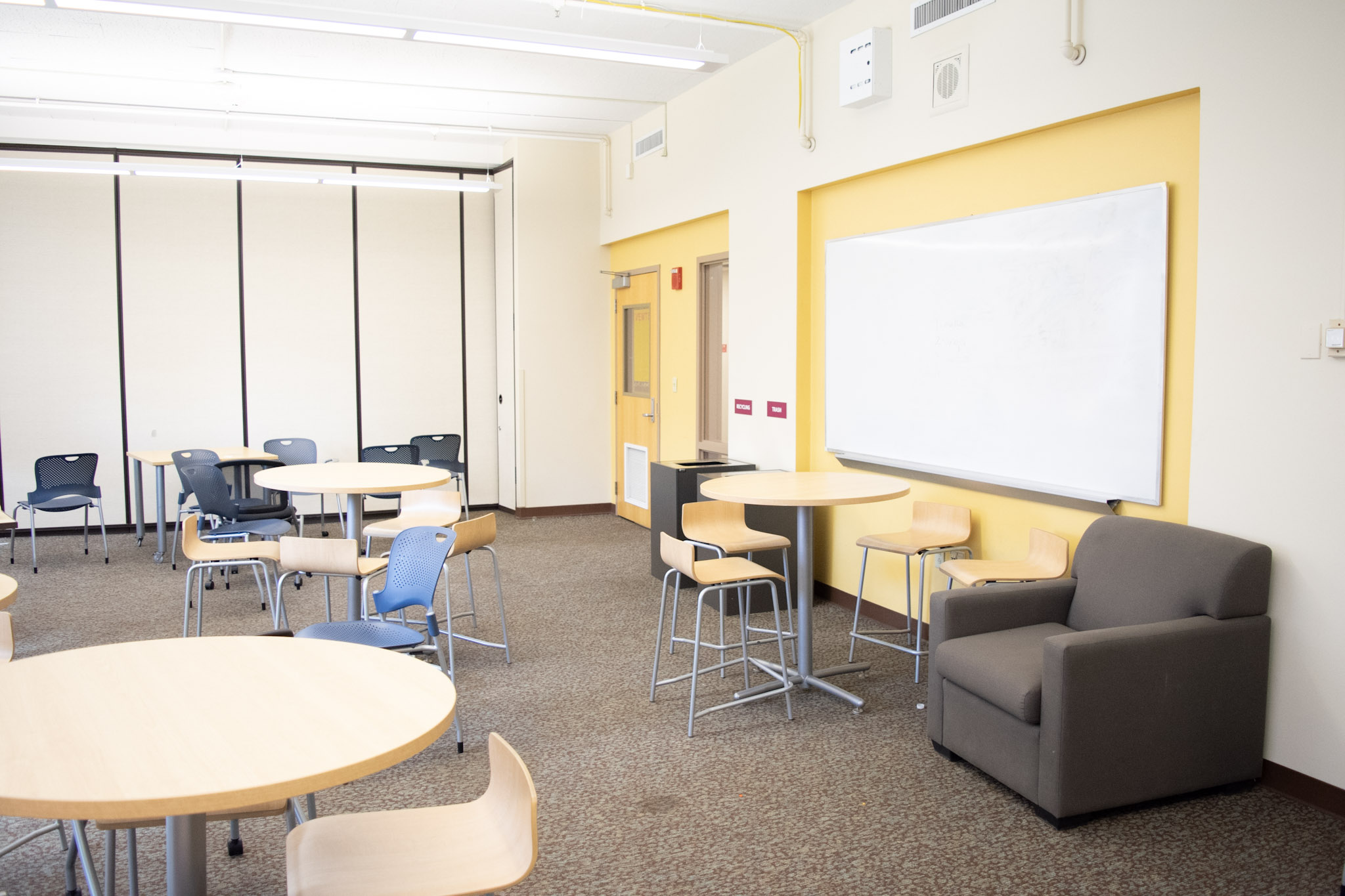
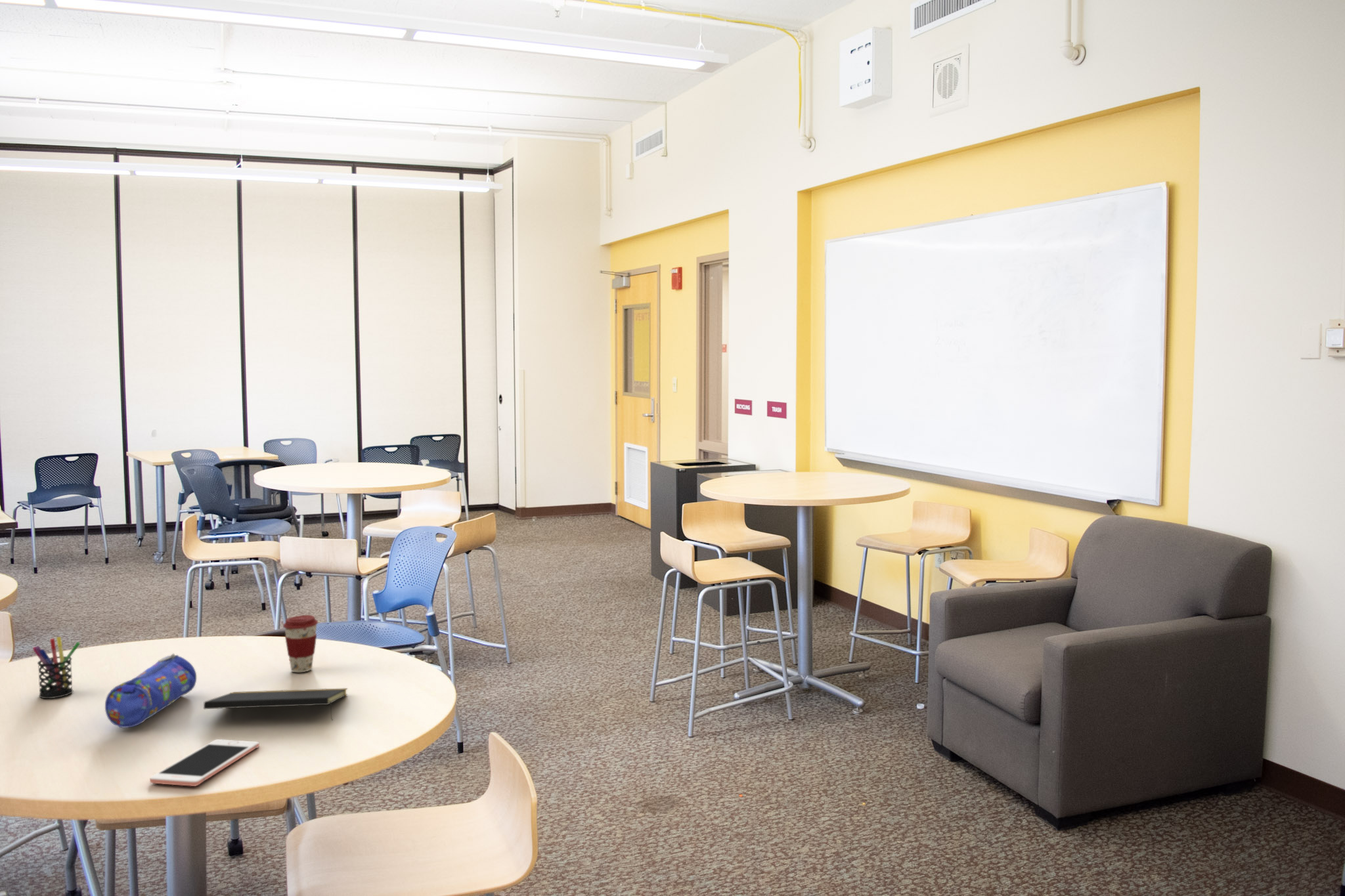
+ pen holder (58, 664)
+ pencil case (154, 688)
+ notepad (278, 698)
+ coffee cup (301, 643)
+ cell phone (207, 761)
